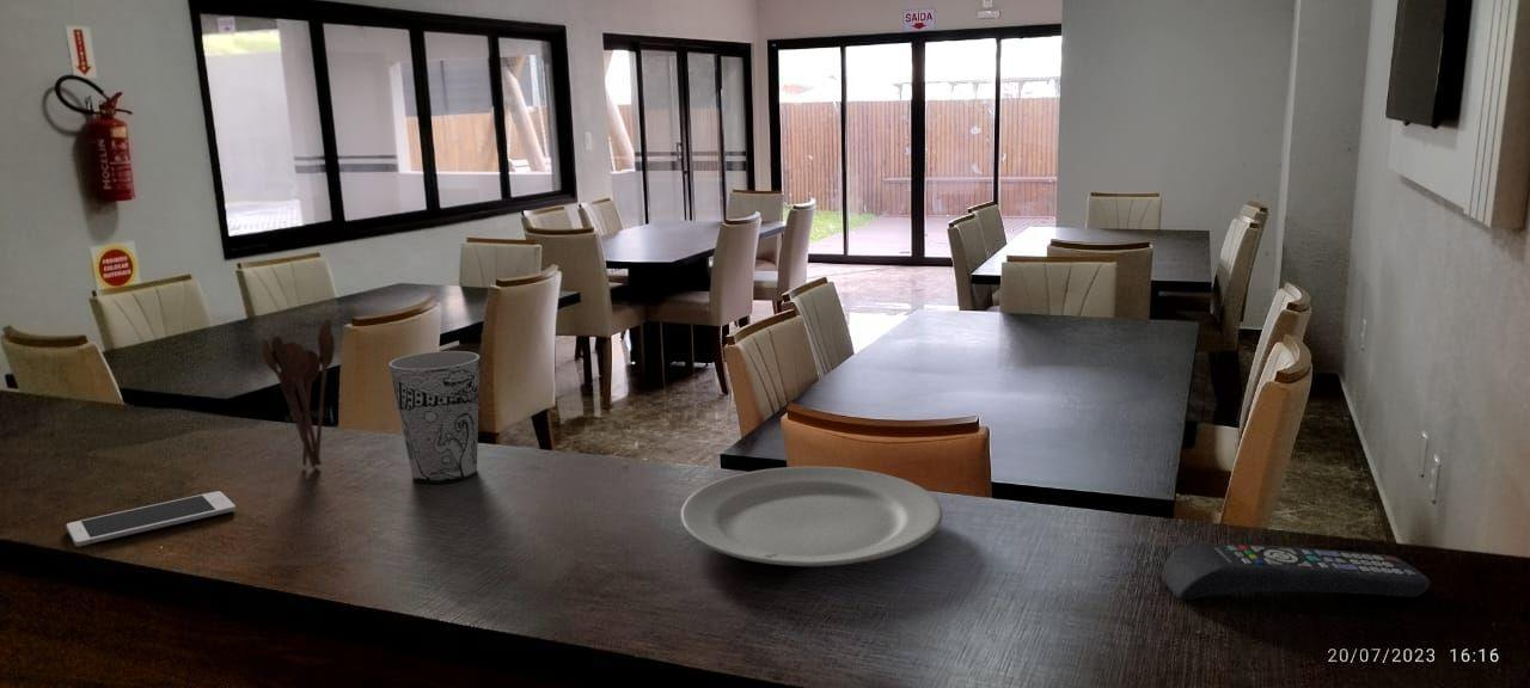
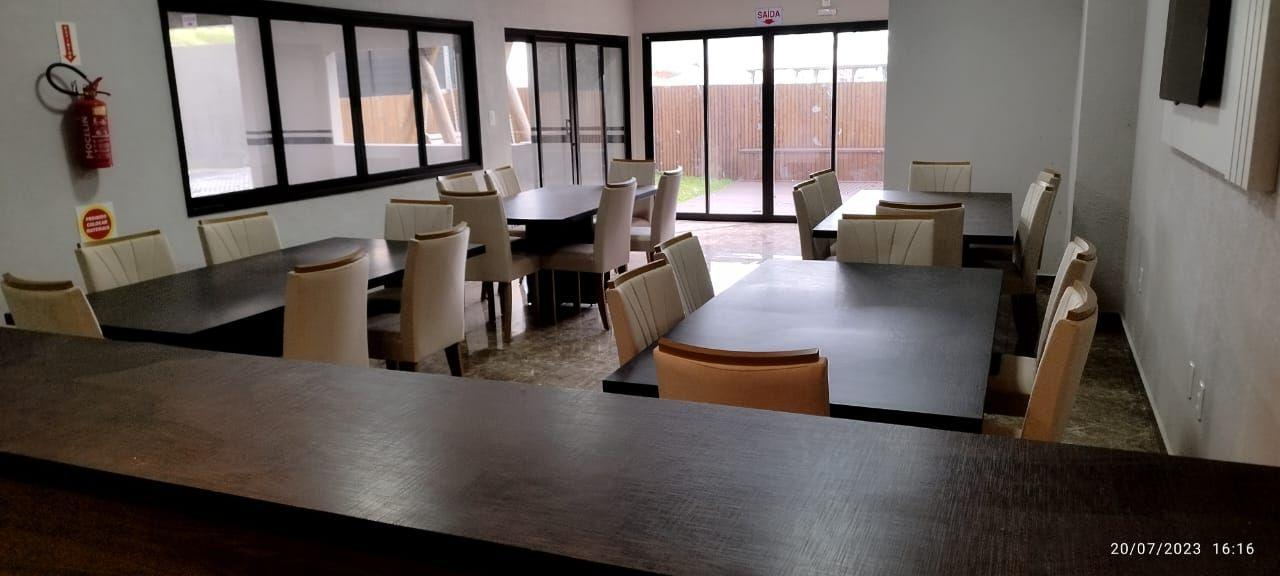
- cup (440, 417)
- remote control (1291, 571)
- cell phone (152, 517)
- chinaware (810, 520)
- utensil holder (308, 393)
